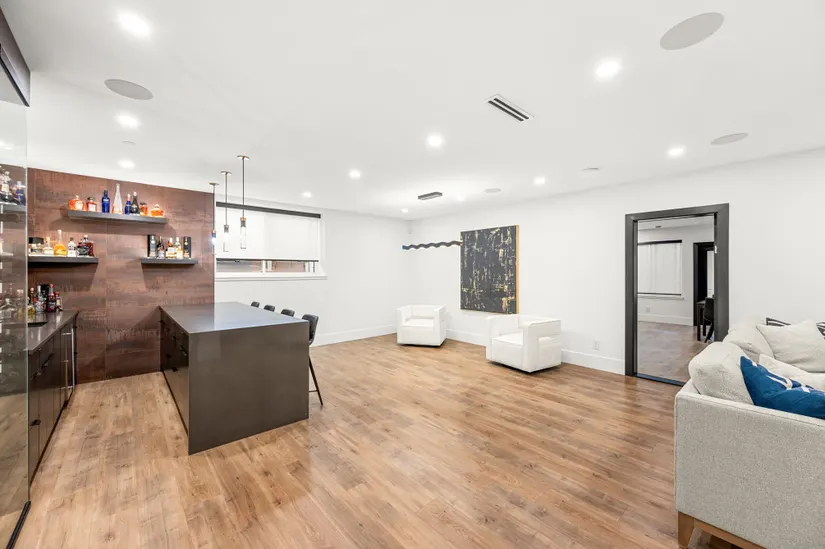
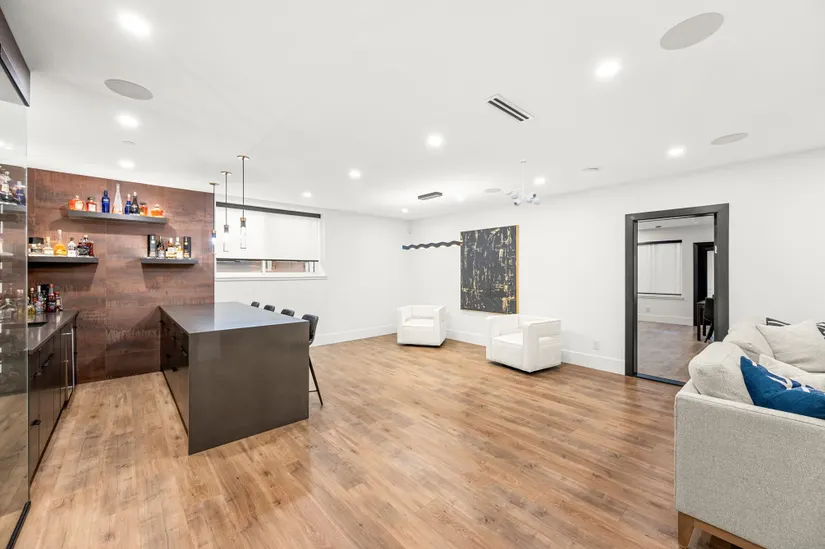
+ ceiling light fixture (523, 184)
